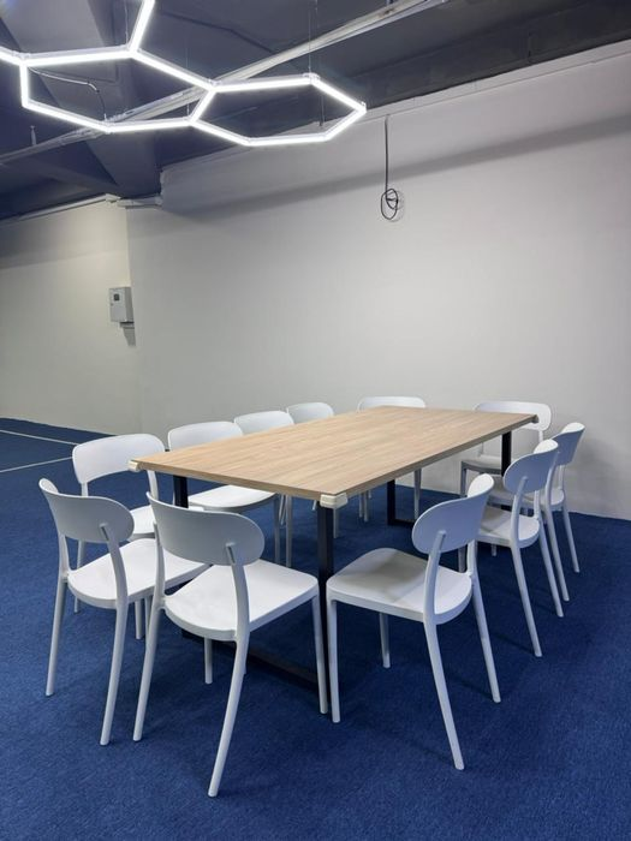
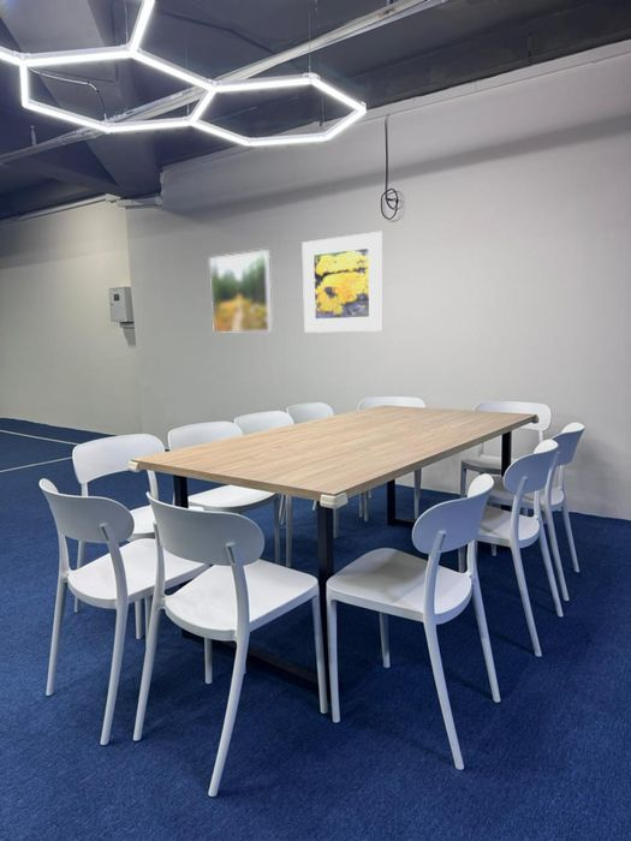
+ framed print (340, 285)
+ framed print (239, 293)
